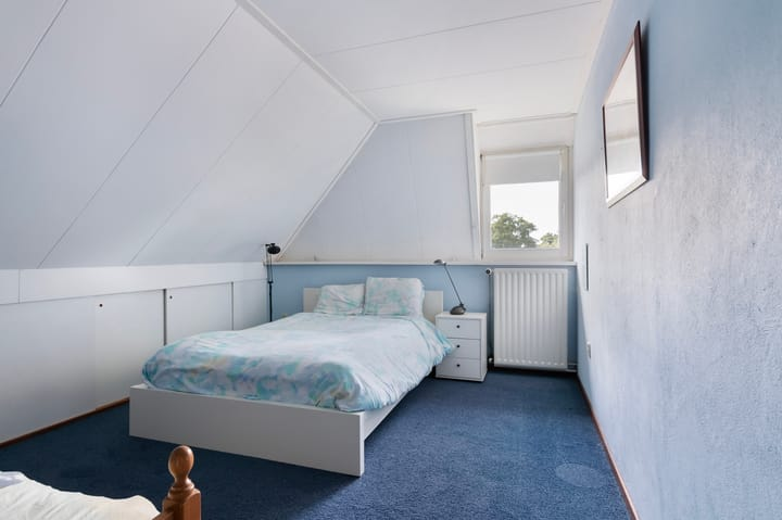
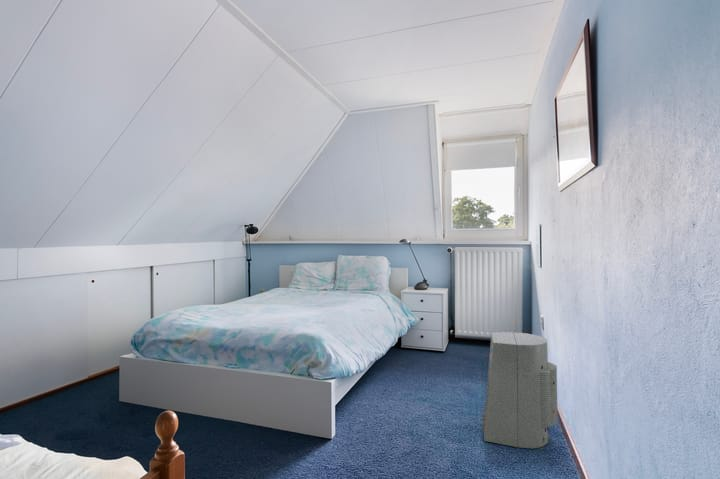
+ fan (518, 386)
